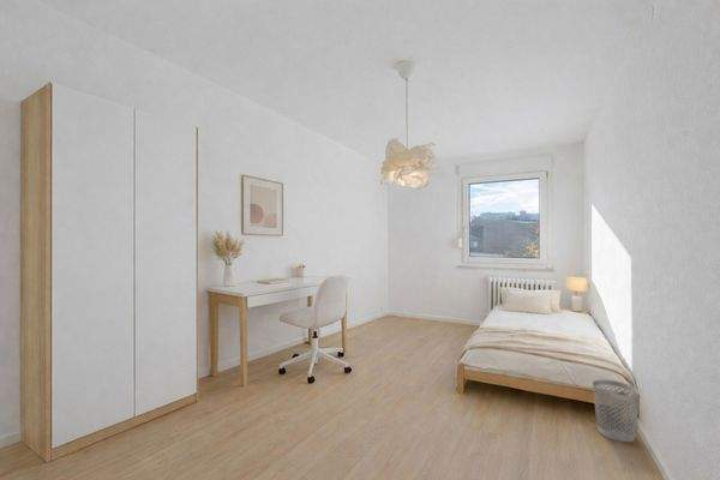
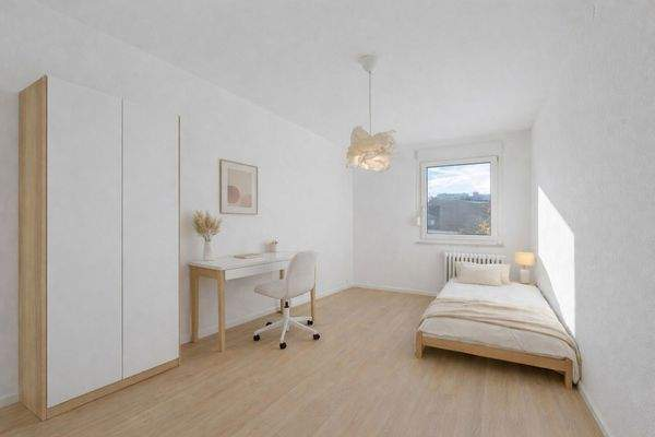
- wastebasket (614, 409)
